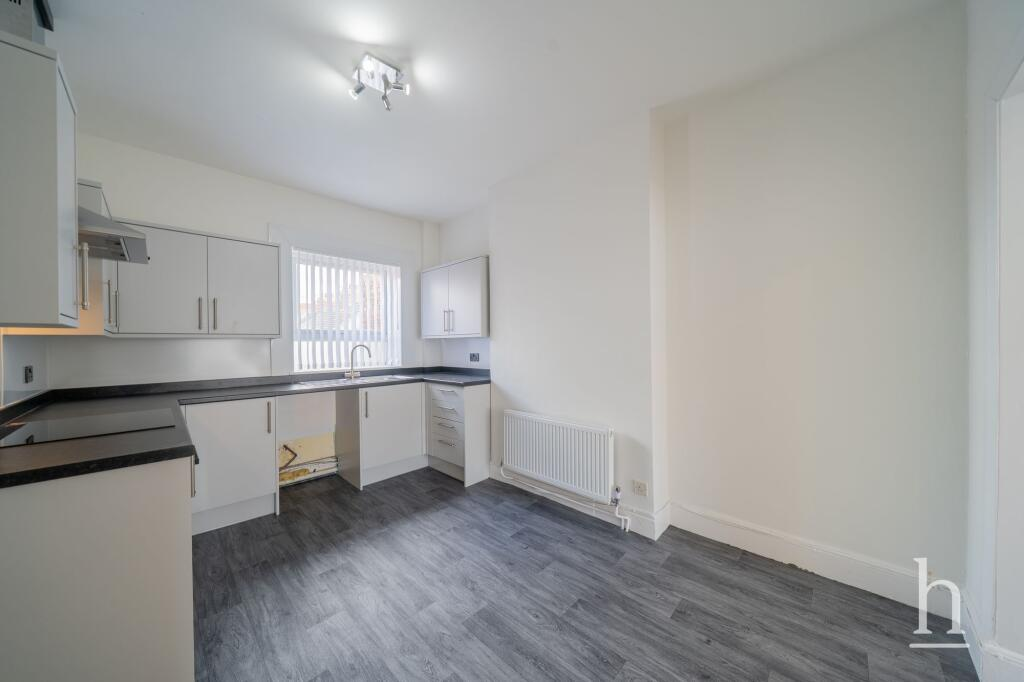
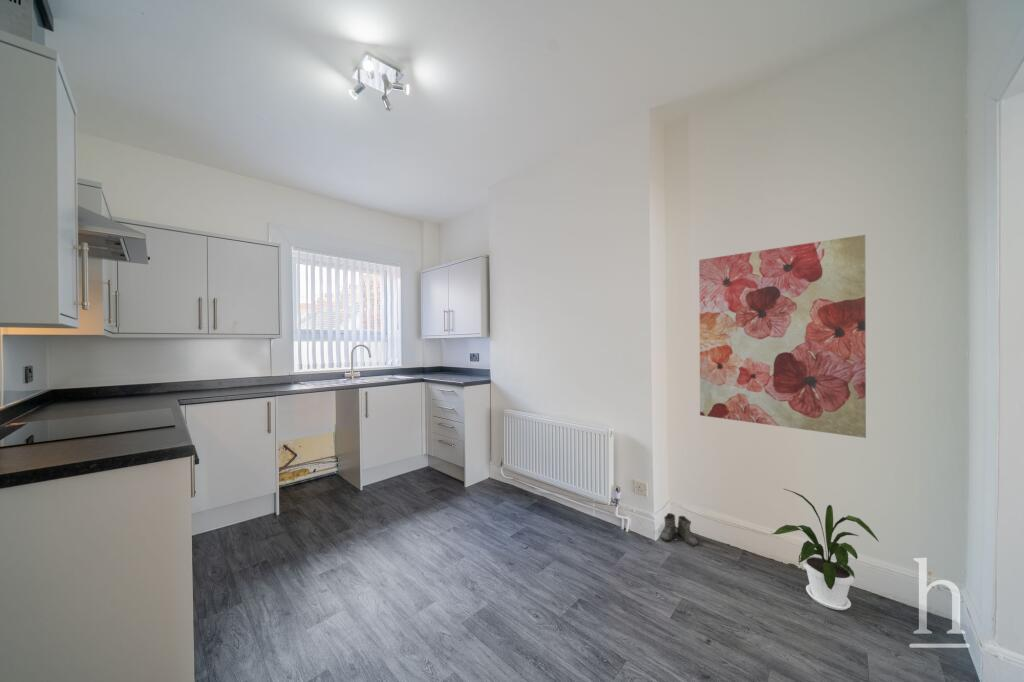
+ house plant (823, 549)
+ boots (677, 528)
+ wall art (772, 337)
